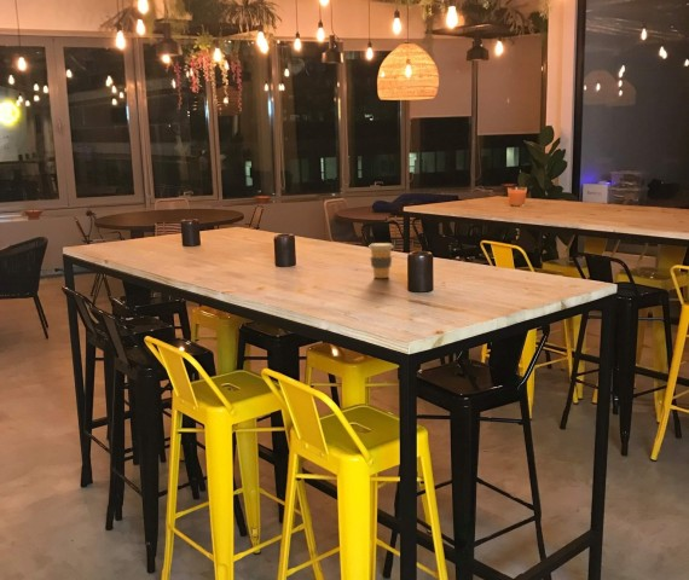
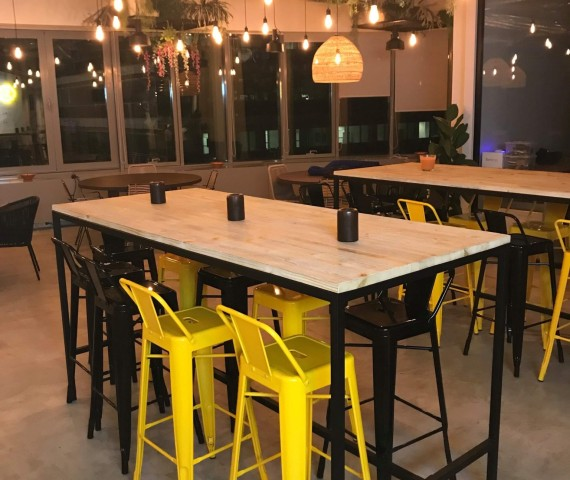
- coffee cup (381, 260)
